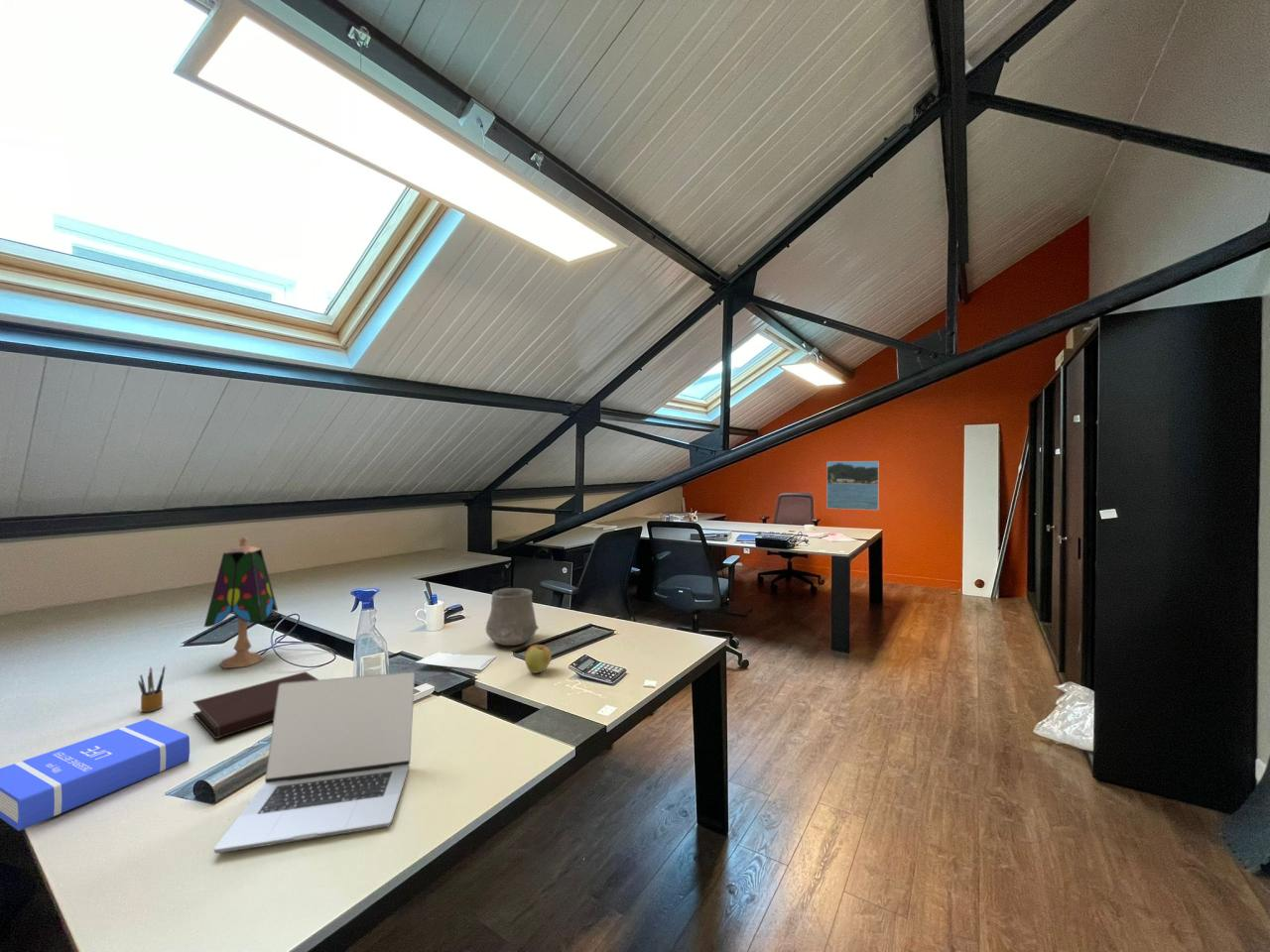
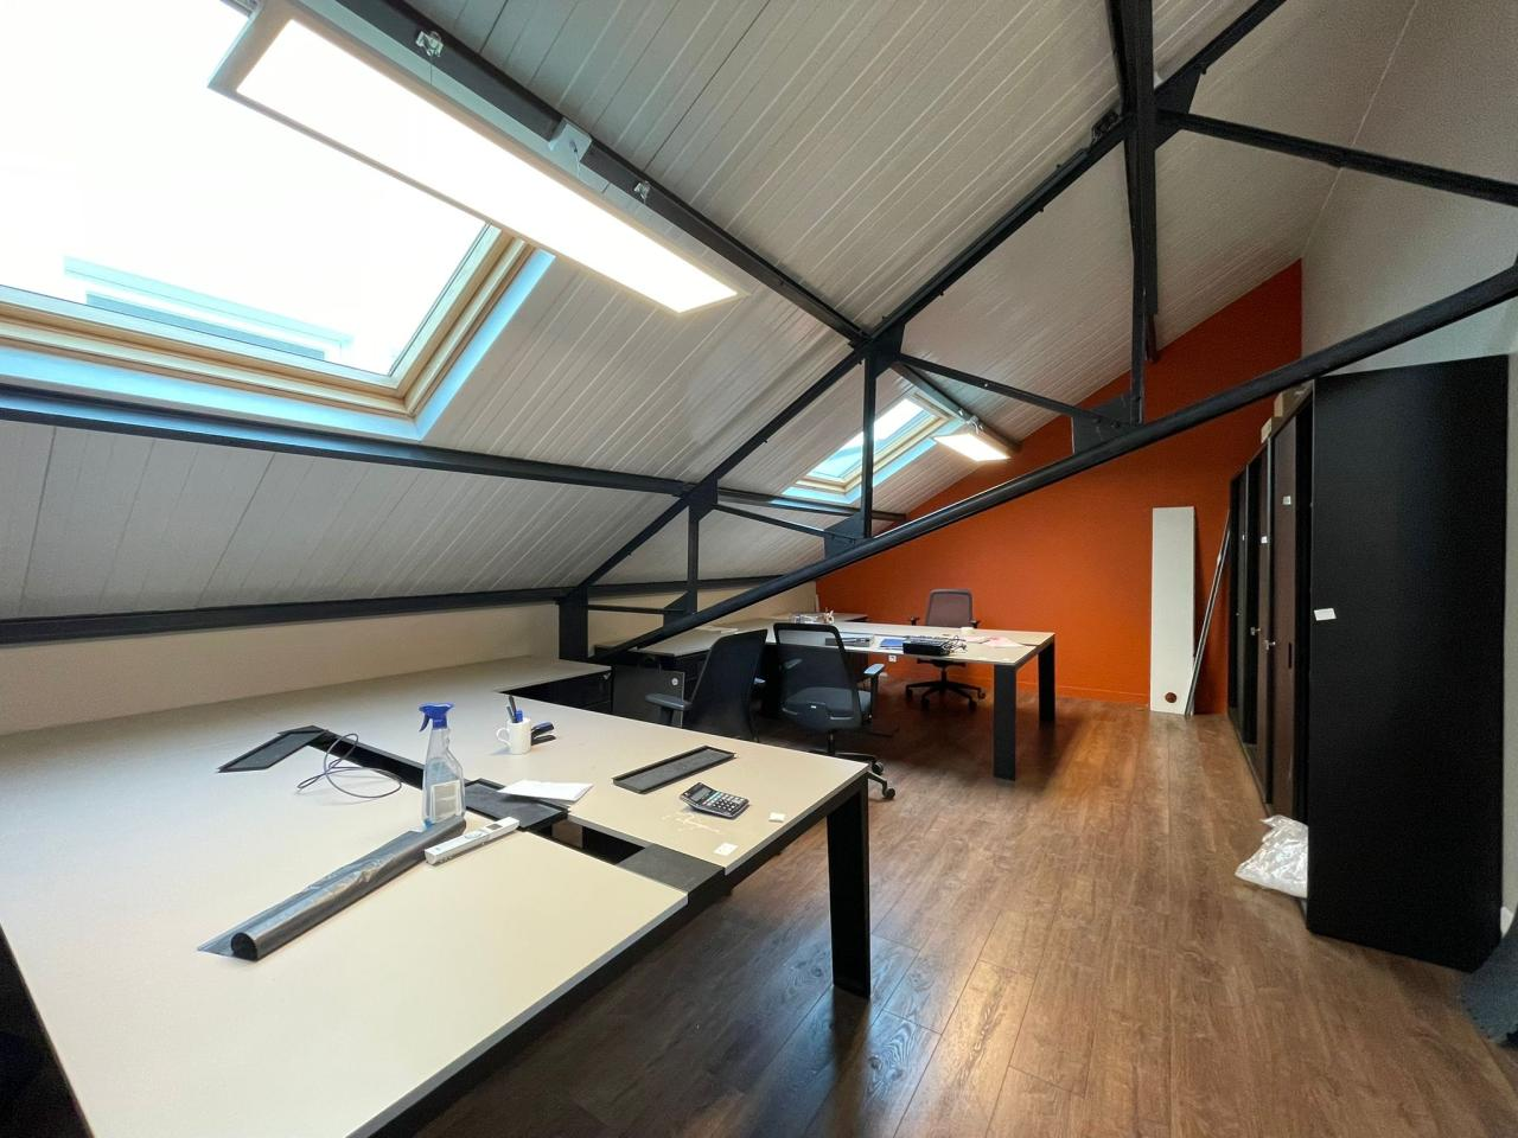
- book (92, 767)
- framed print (851, 485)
- table lamp (242, 599)
- apple (538, 657)
- notebook (266, 701)
- ceramic cup (512, 617)
- laptop (329, 749)
- pencil box (153, 688)
